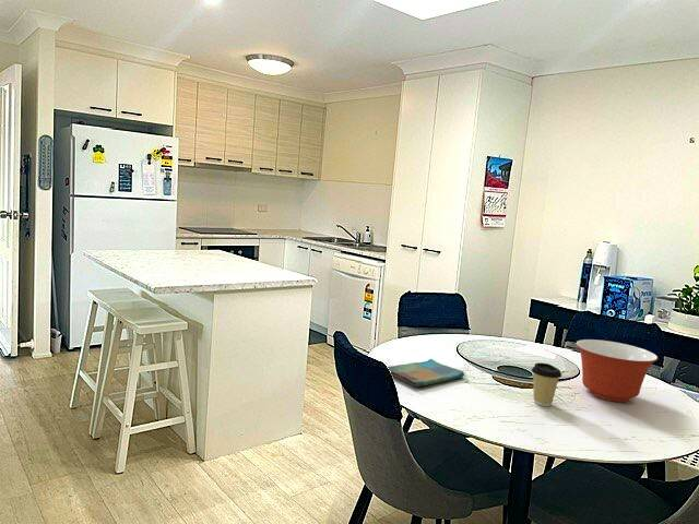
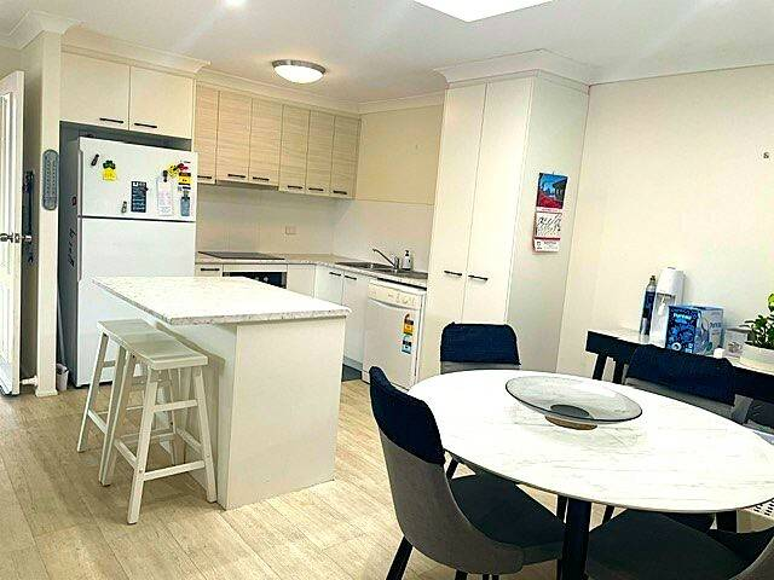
- dish towel (424, 371)
- coffee cup (544, 384)
- mixing bowl (612, 372)
